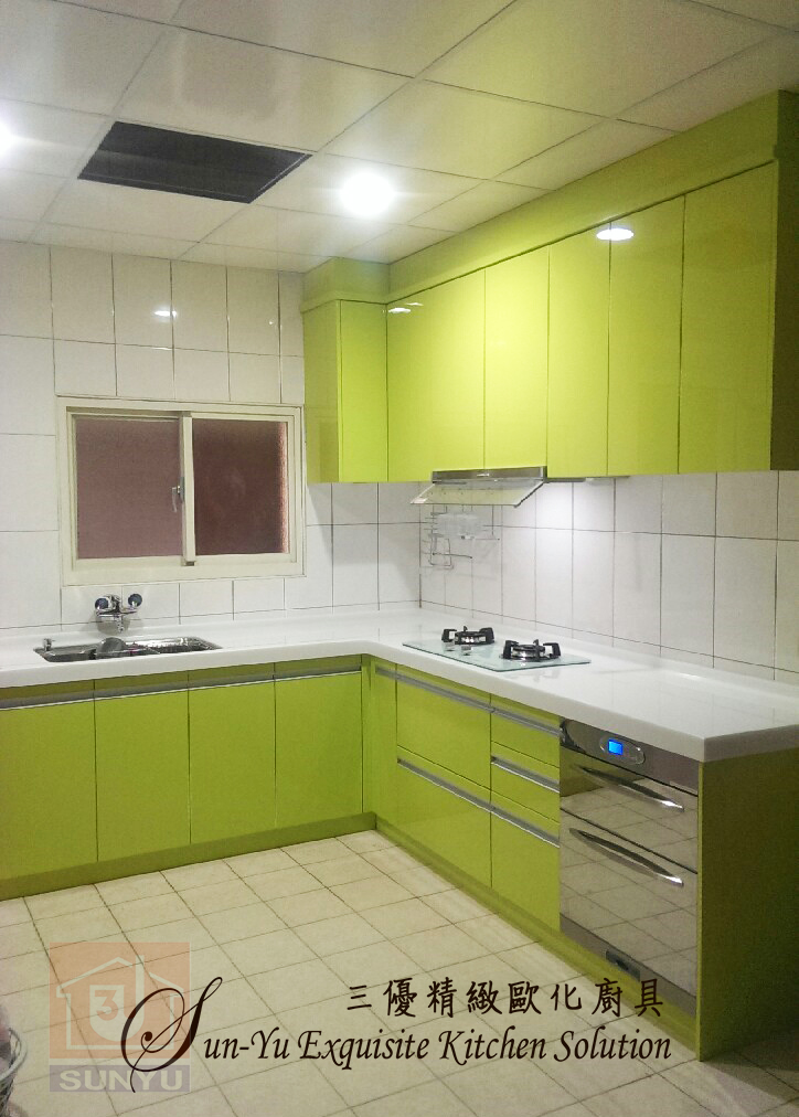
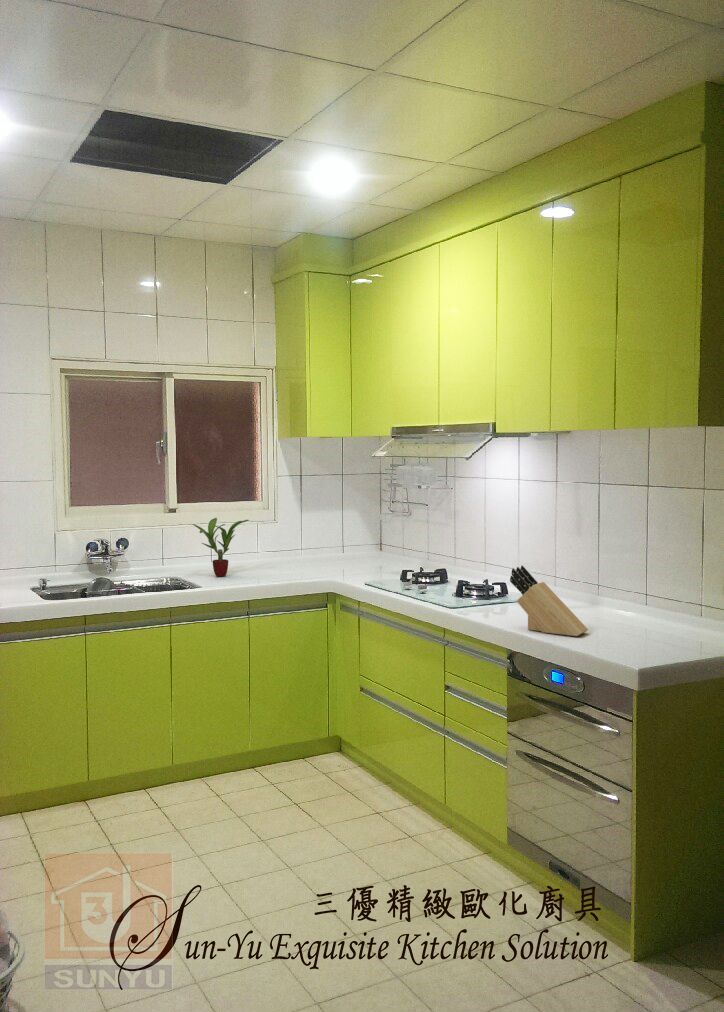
+ potted plant (224, 547)
+ knife block (546, 599)
